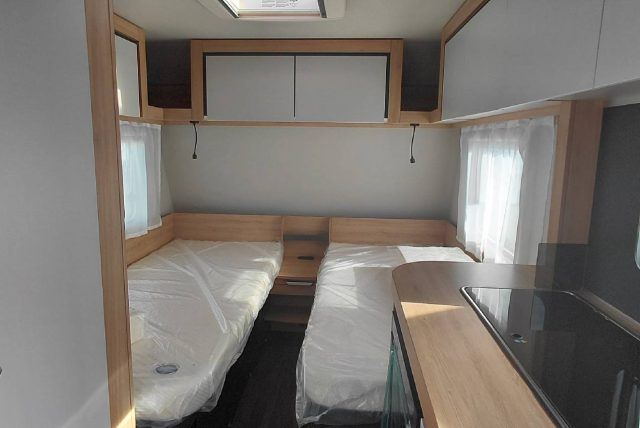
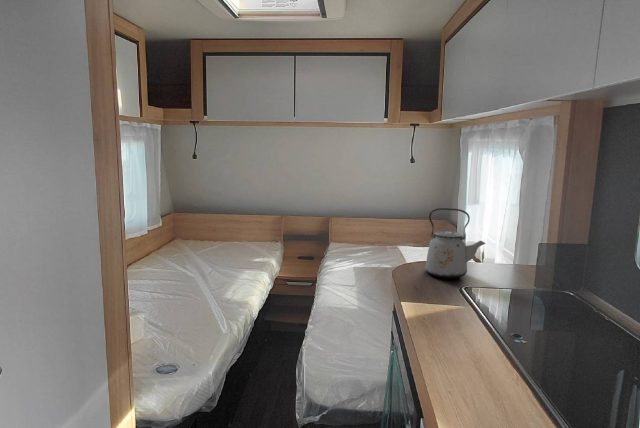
+ kettle (455, 242)
